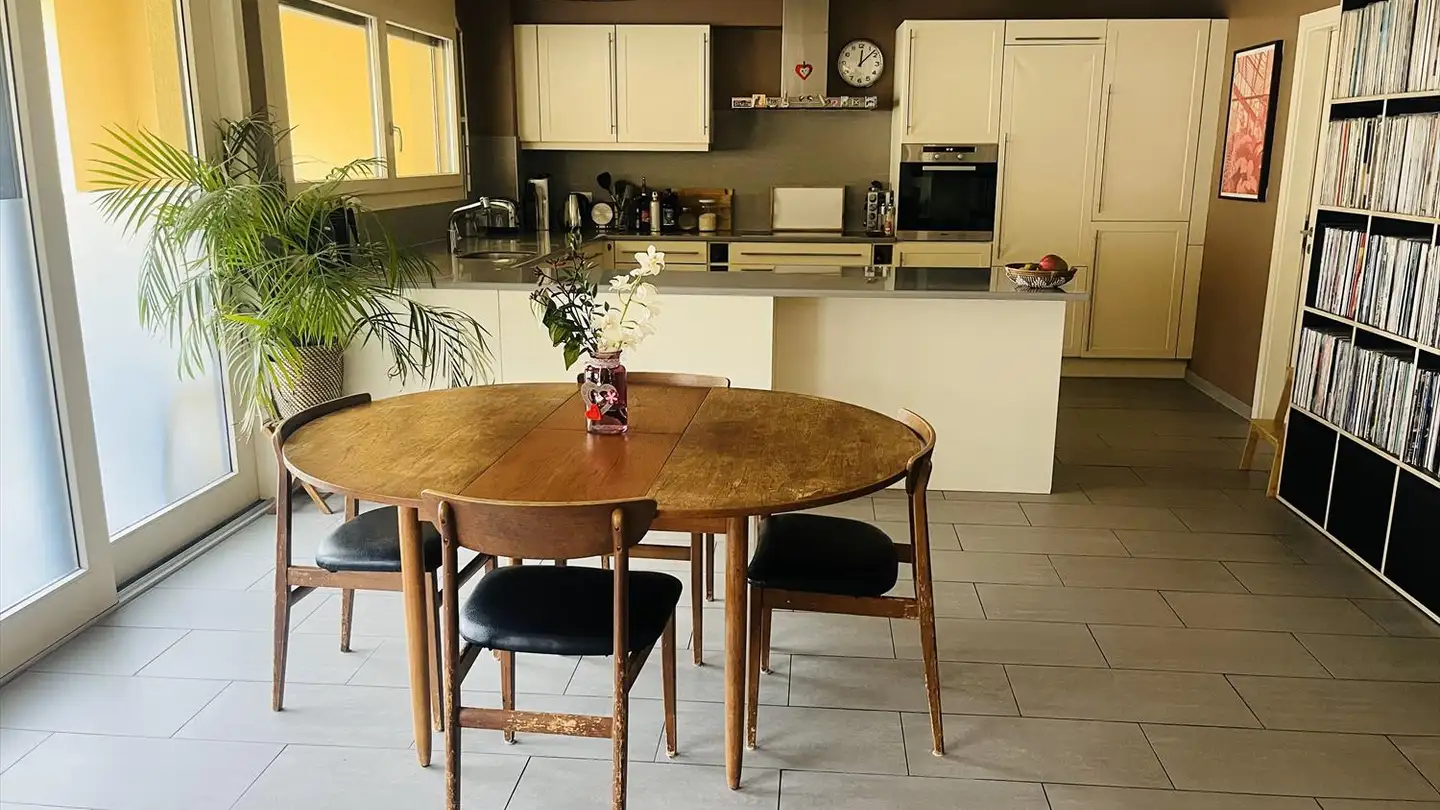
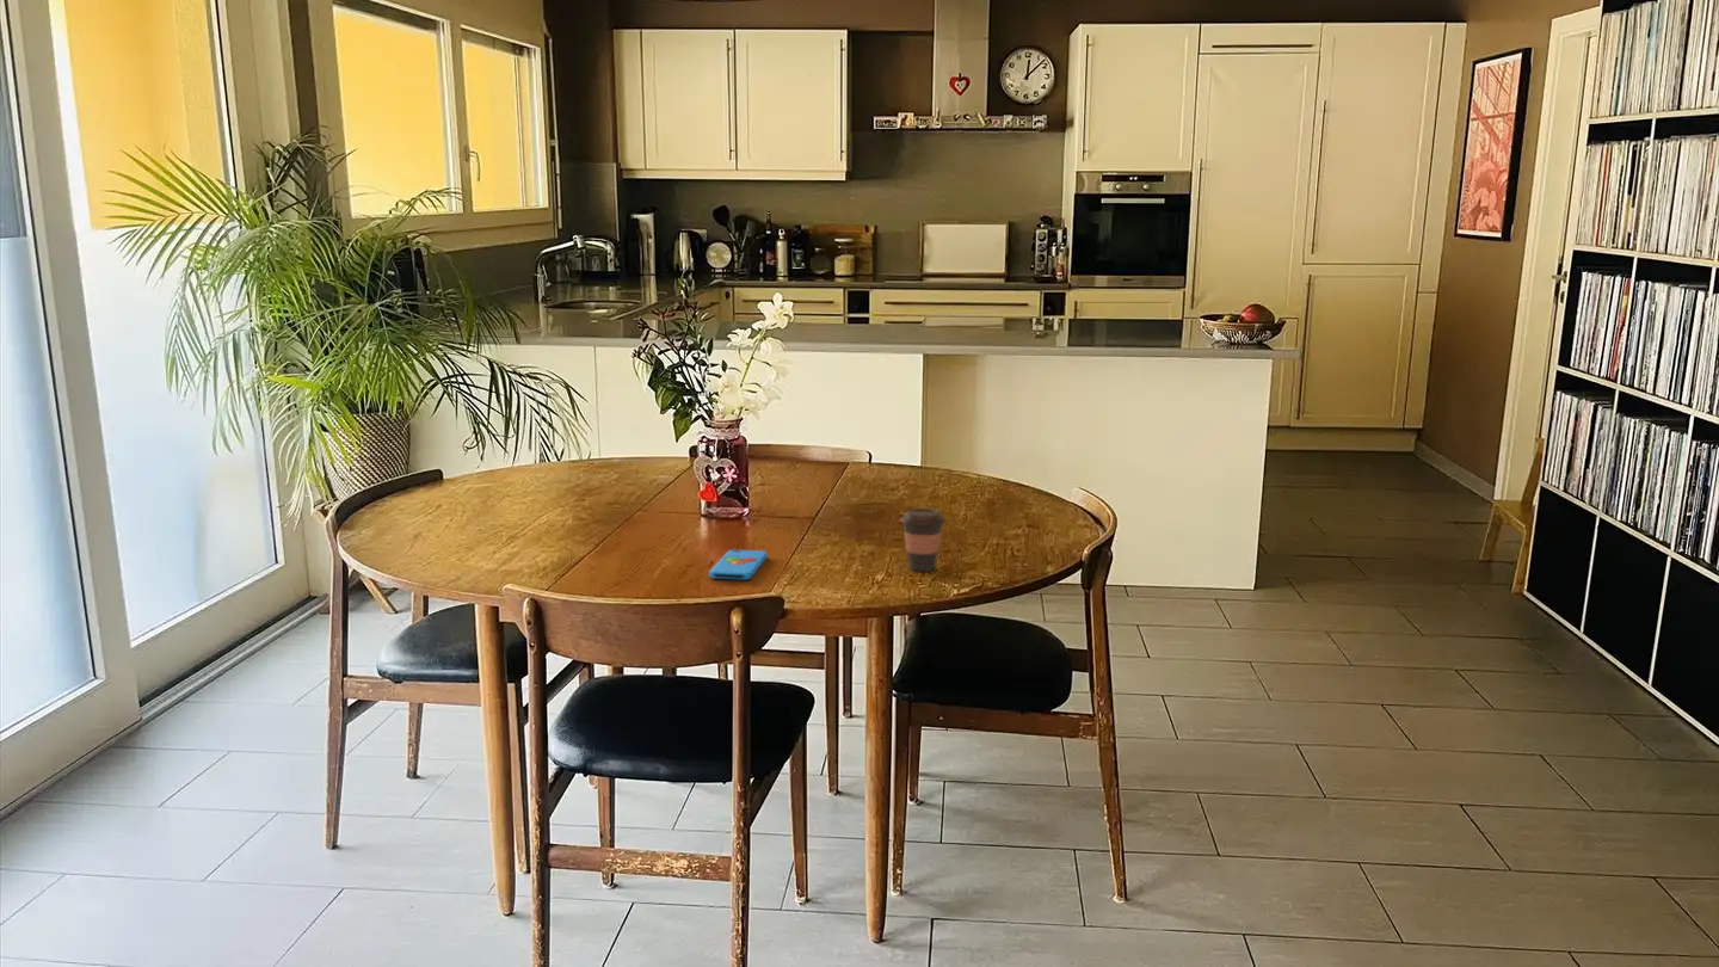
+ coffee cup (922, 540)
+ smartphone (739, 563)
